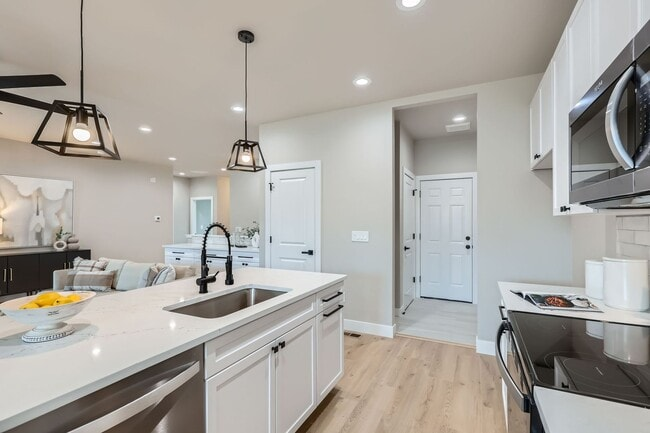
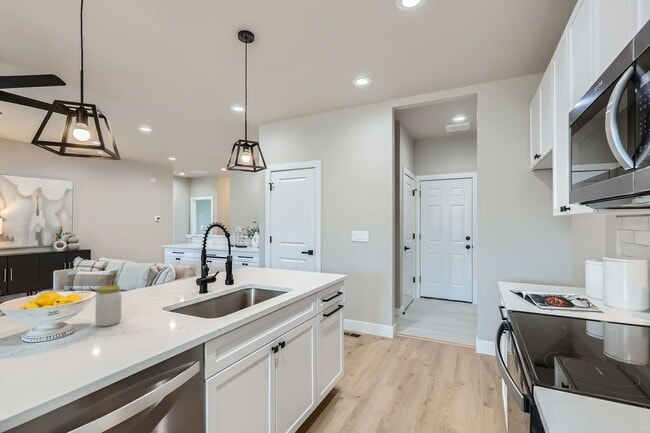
+ jar (108, 305)
